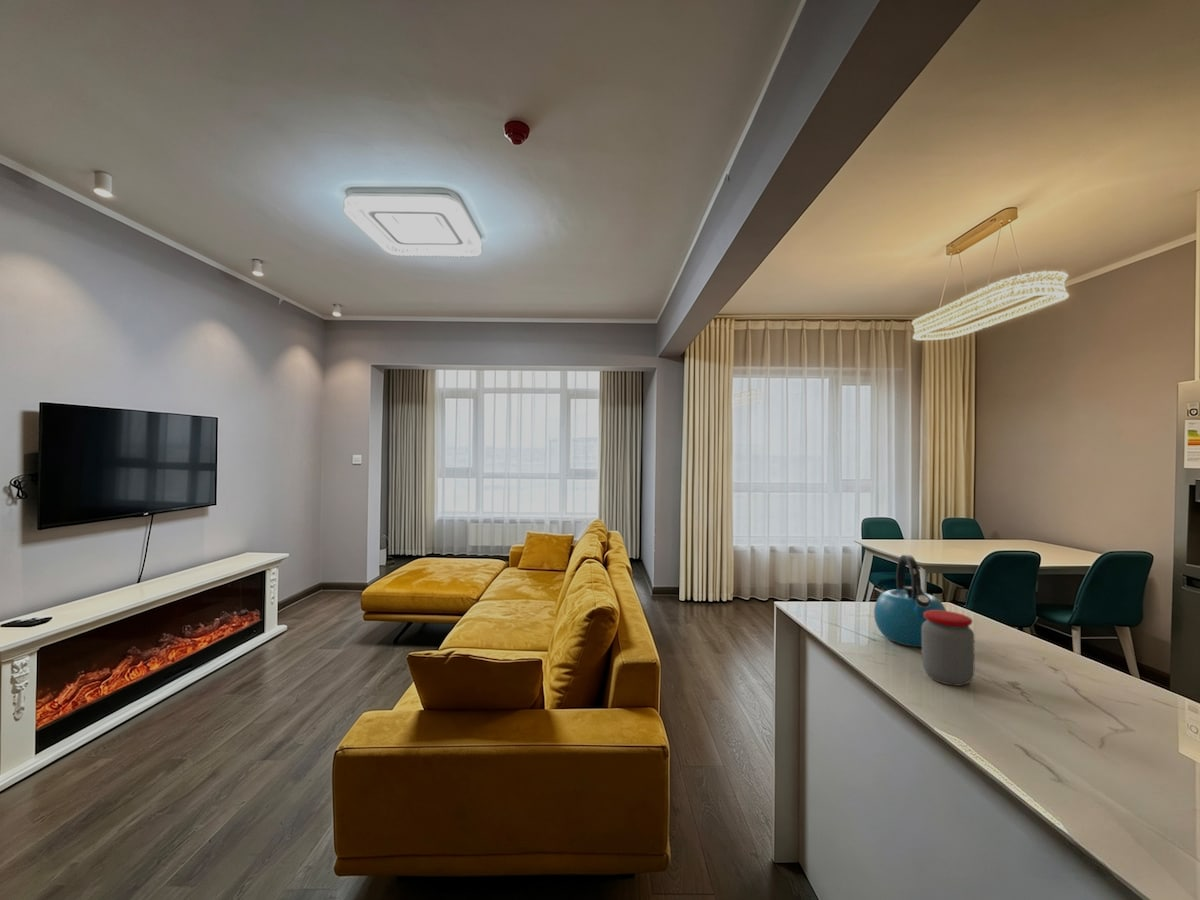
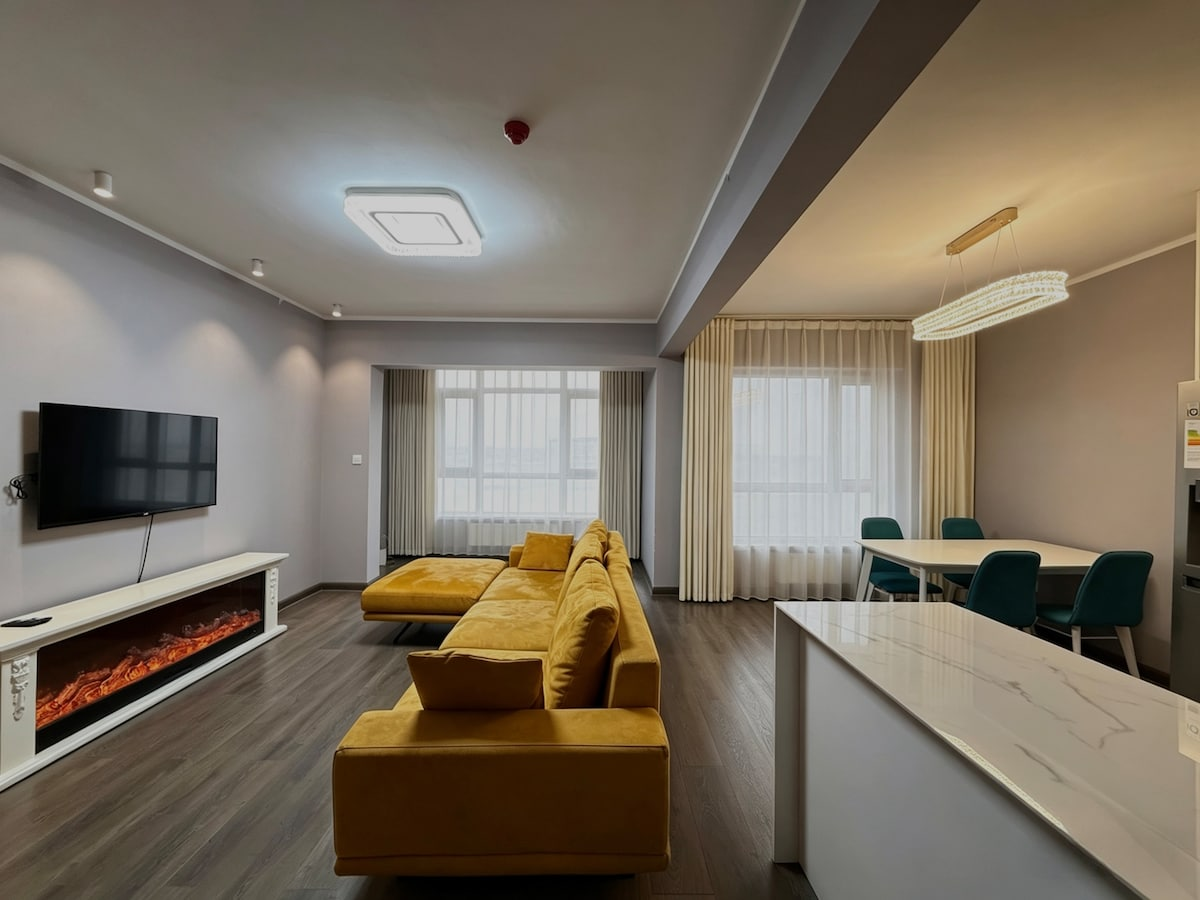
- jar (947, 646)
- kettle (911, 599)
